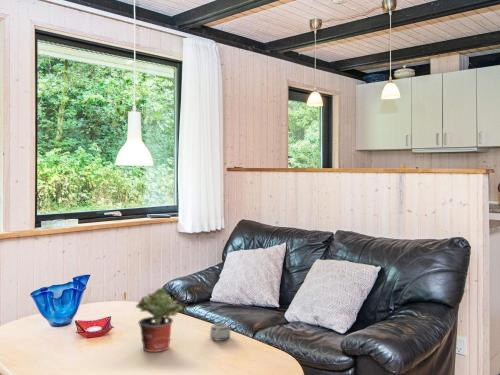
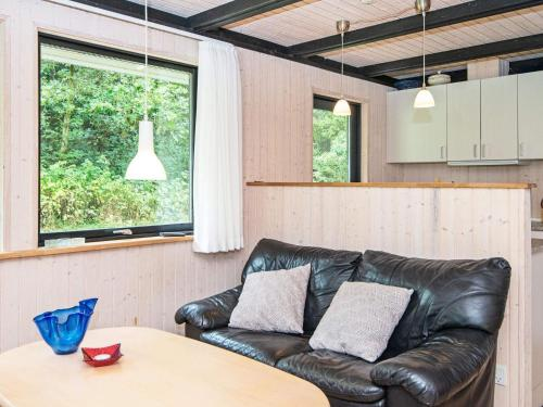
- potted plant (160, 318)
- mug (219, 332)
